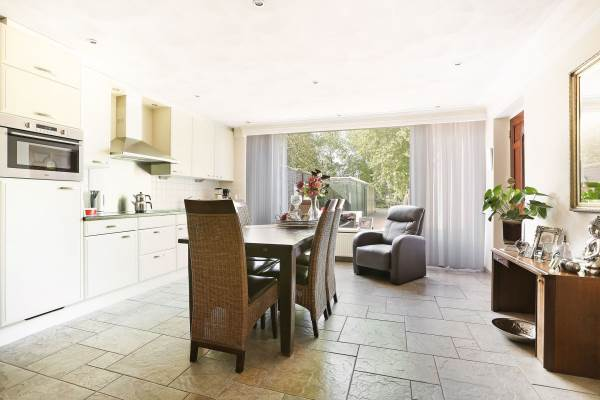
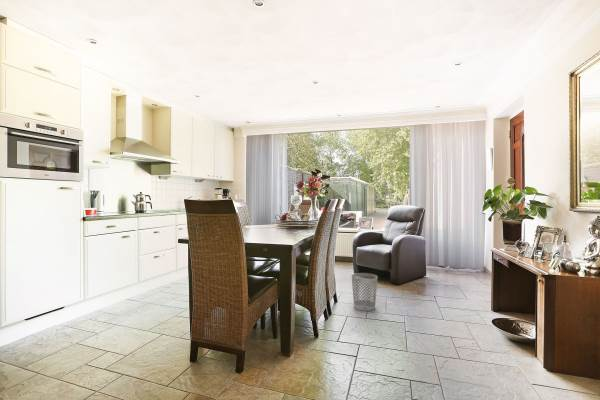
+ wastebasket (364, 292)
